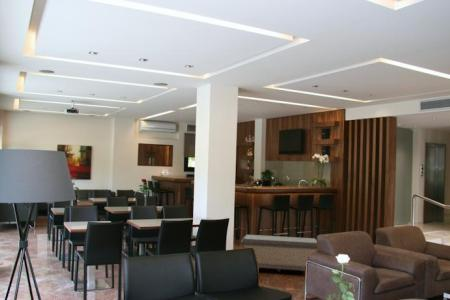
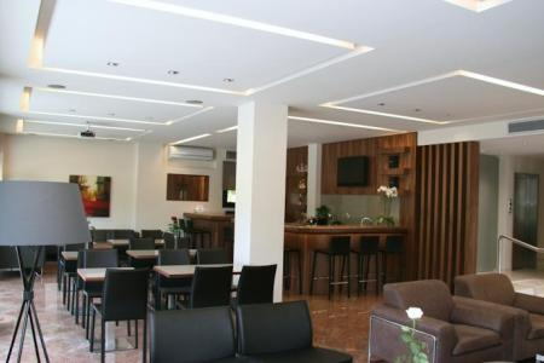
- bench (279, 254)
